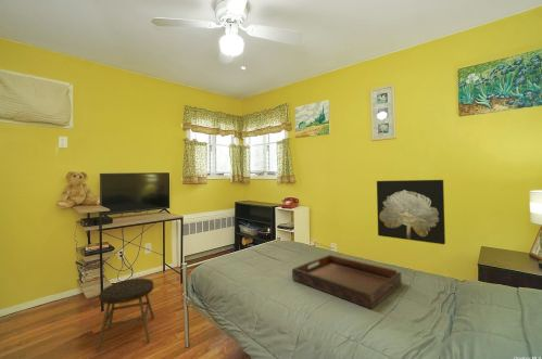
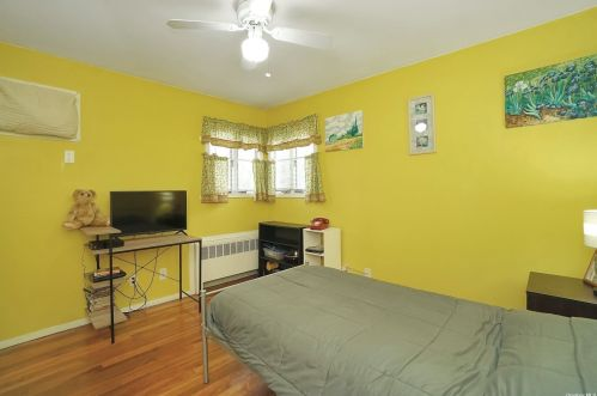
- stool (128, 307)
- wall art (407, 209)
- serving tray (345, 275)
